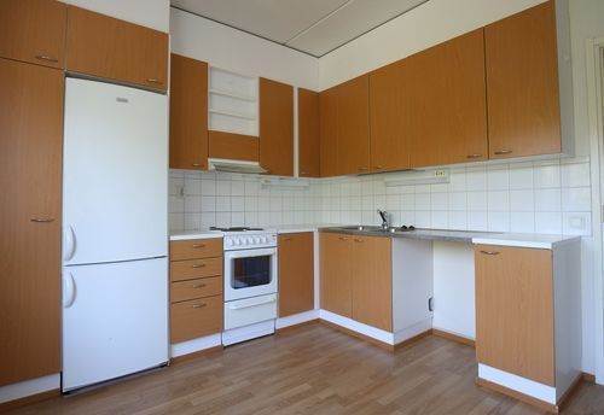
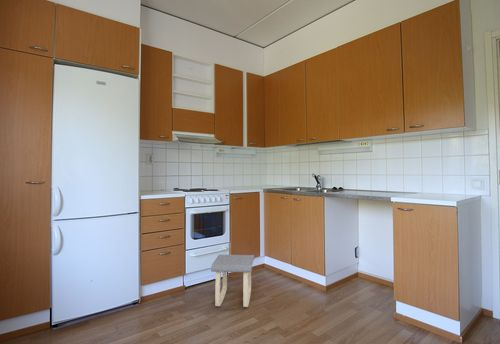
+ stool (226, 279)
